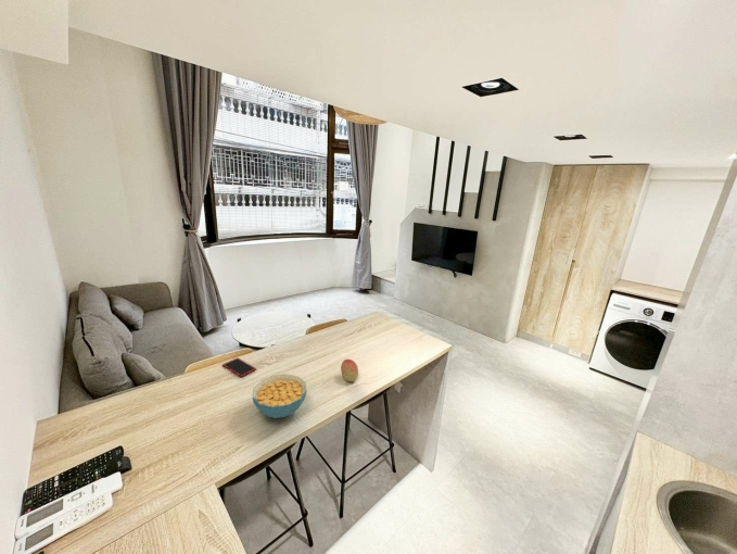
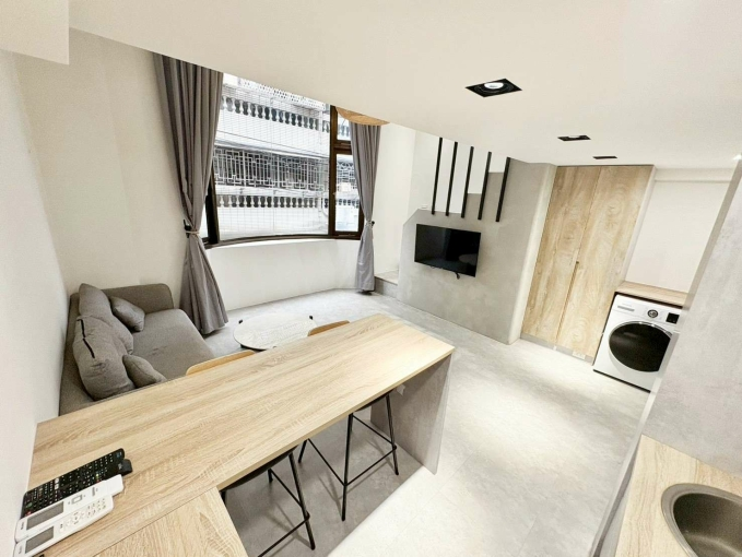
- cereal bowl (280, 400)
- smartphone (239, 366)
- fruit (348, 369)
